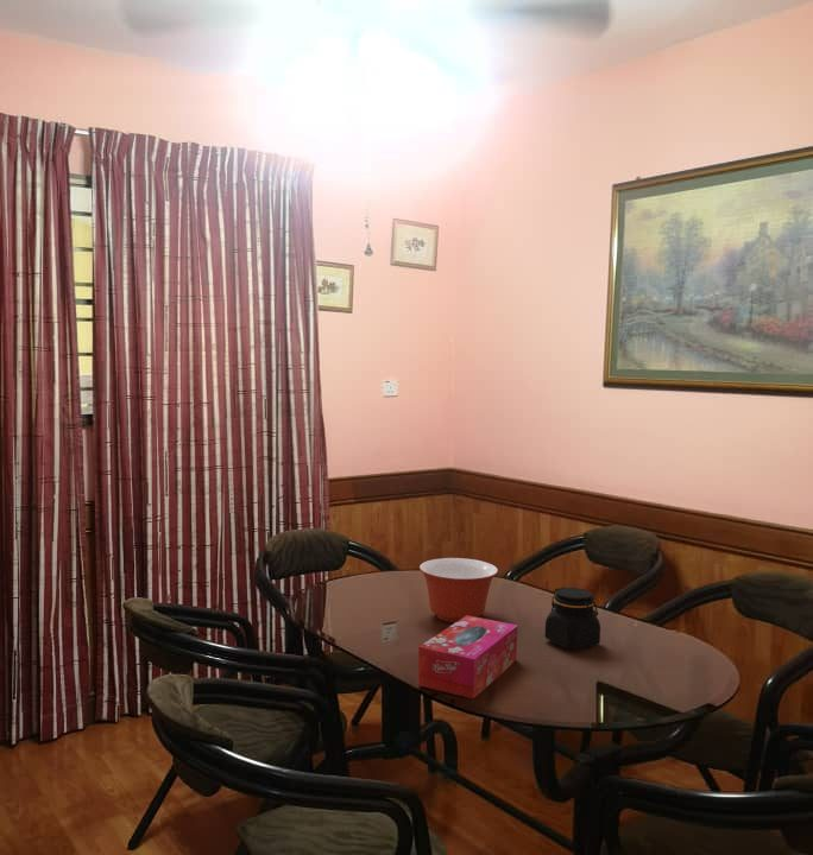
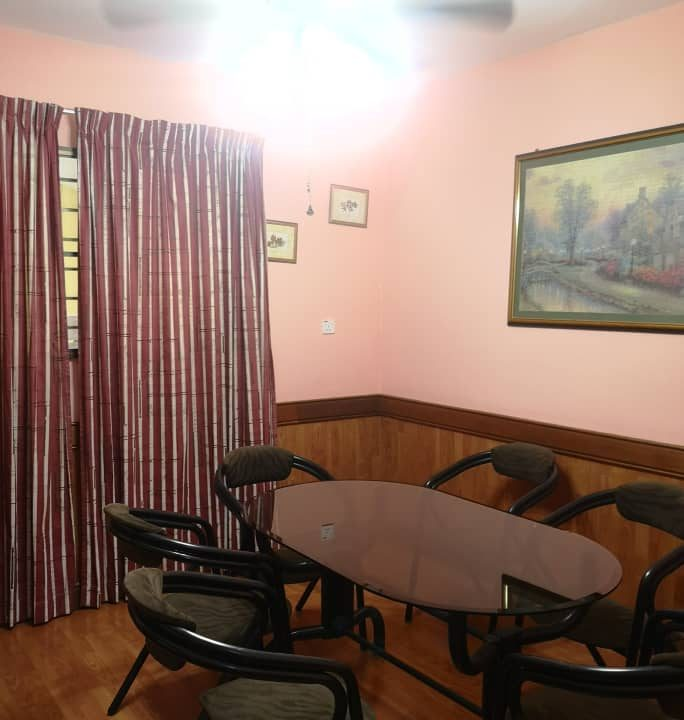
- tissue box (469, 653)
- mixing bowl (458, 591)
- jar (573, 618)
